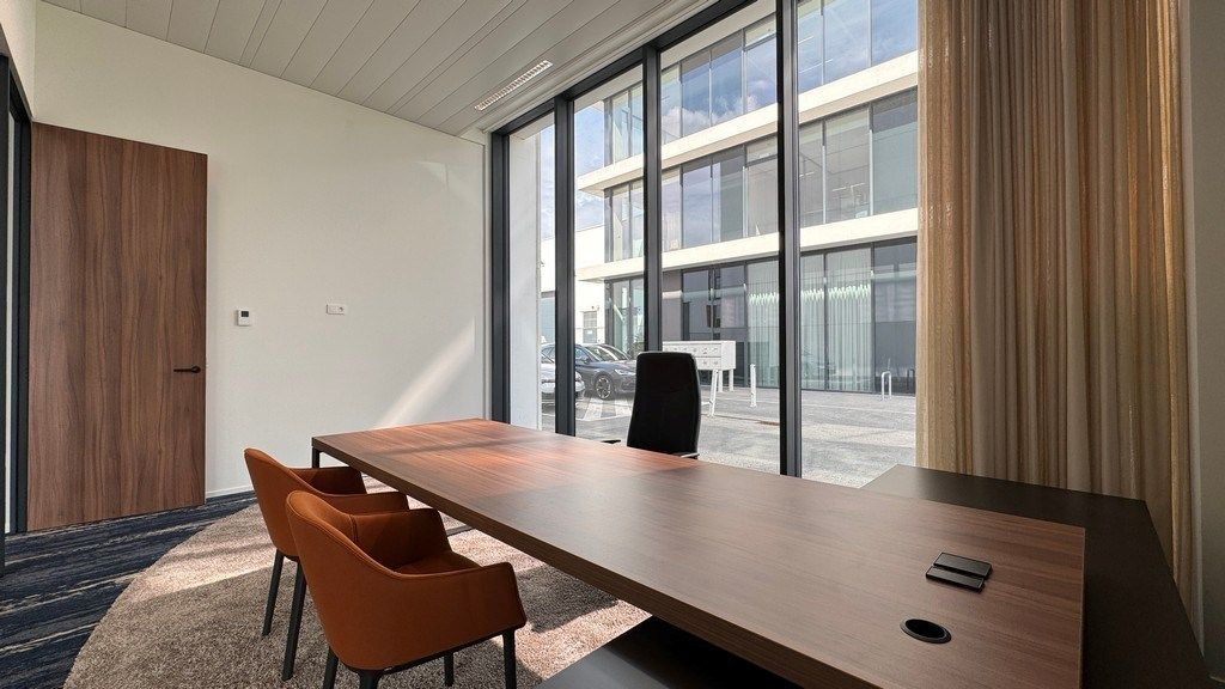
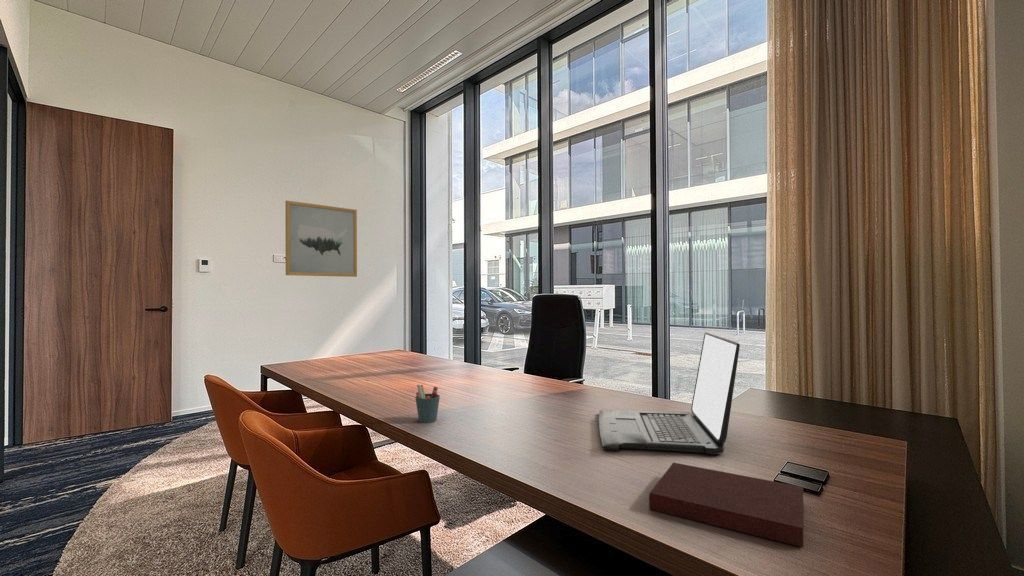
+ laptop (659, 412)
+ notebook (727, 498)
+ wall art (323, 240)
+ pen holder (427, 401)
